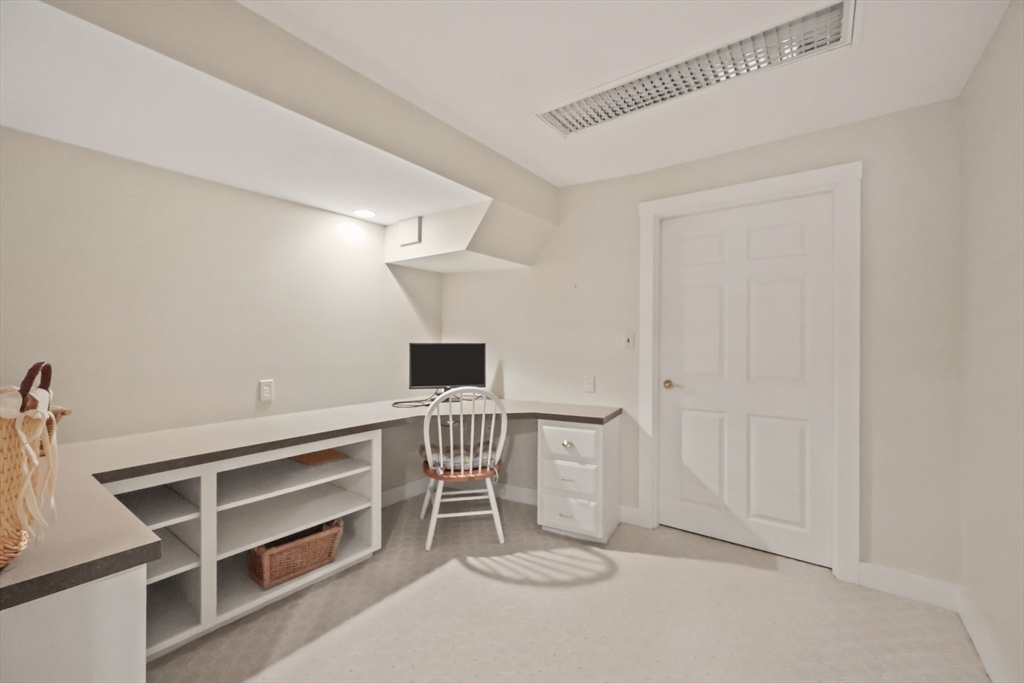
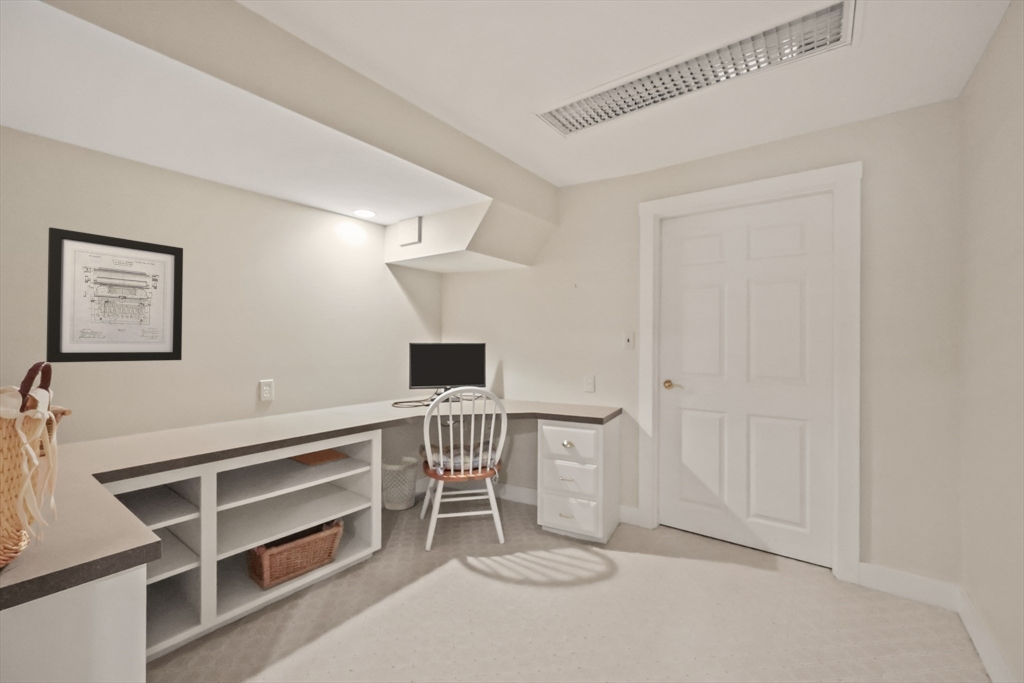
+ wastebasket (399, 483)
+ wall art (121, 299)
